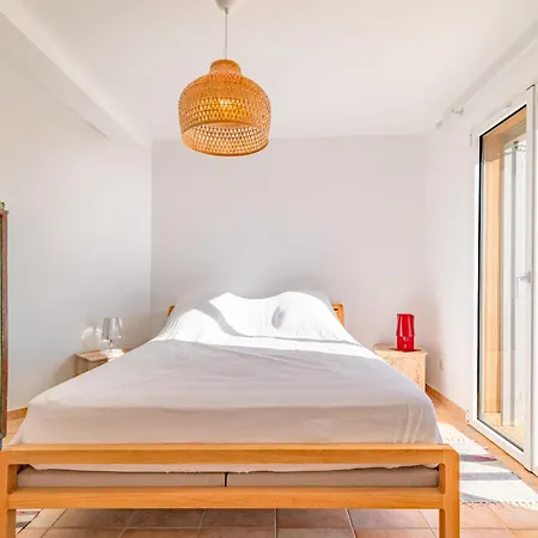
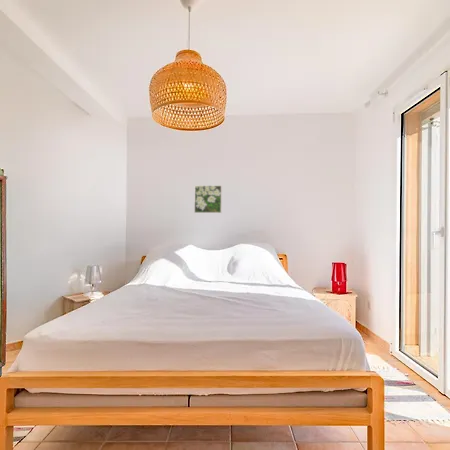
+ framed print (208, 199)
